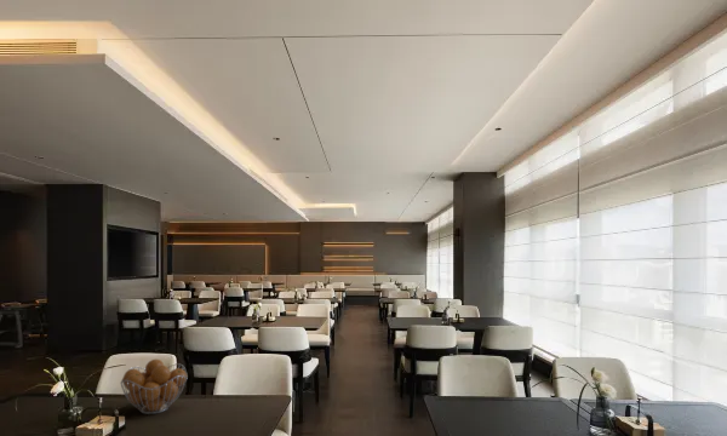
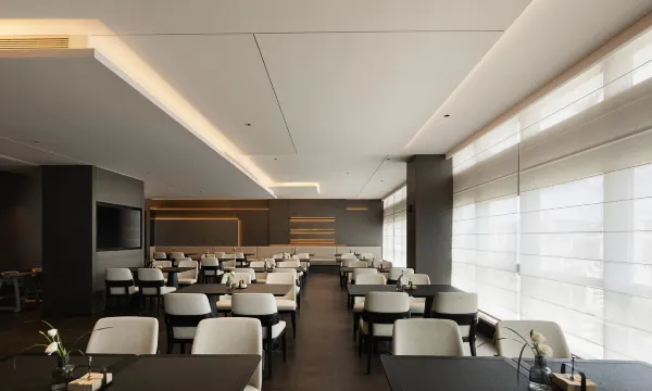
- fruit basket (154, 385)
